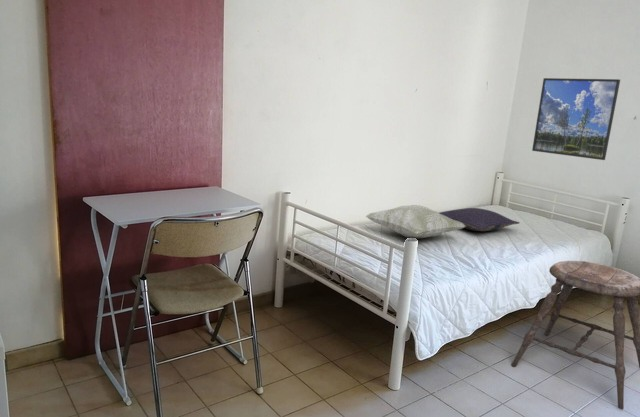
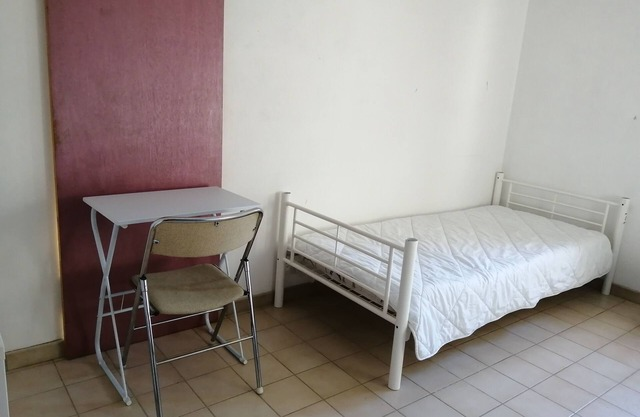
- stool (587, 323)
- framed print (573, 117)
- pillow (475, 218)
- decorative pillow (415, 221)
